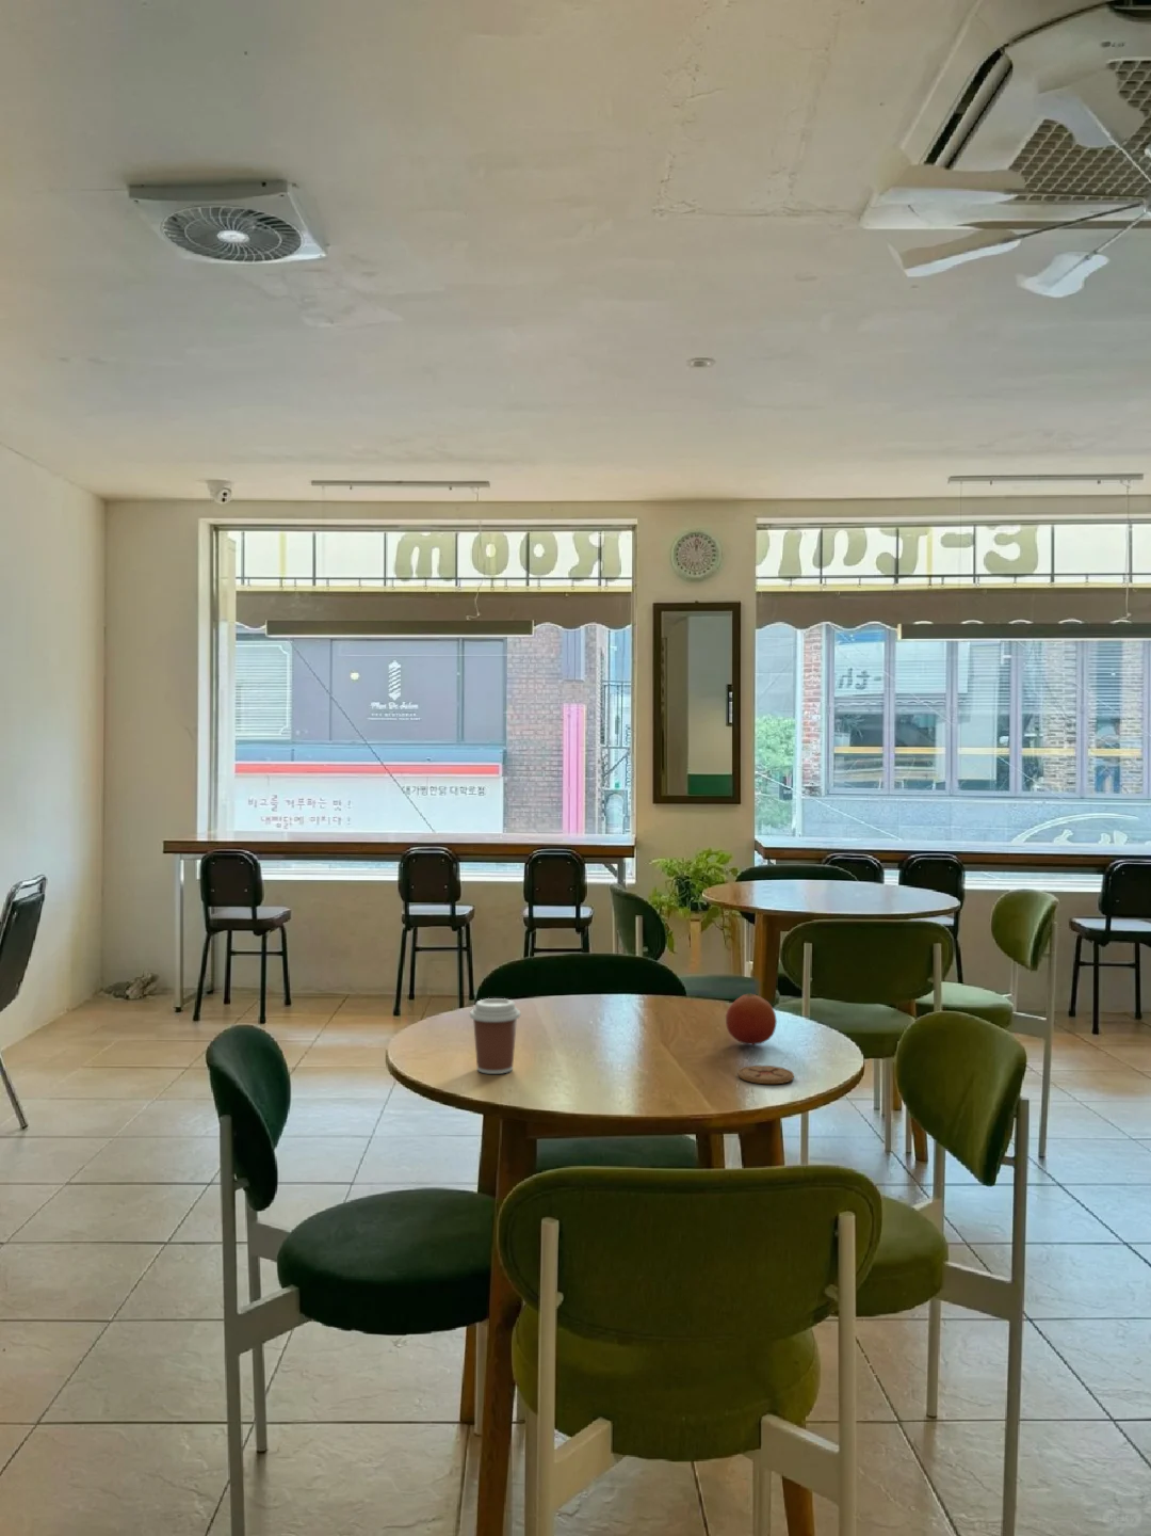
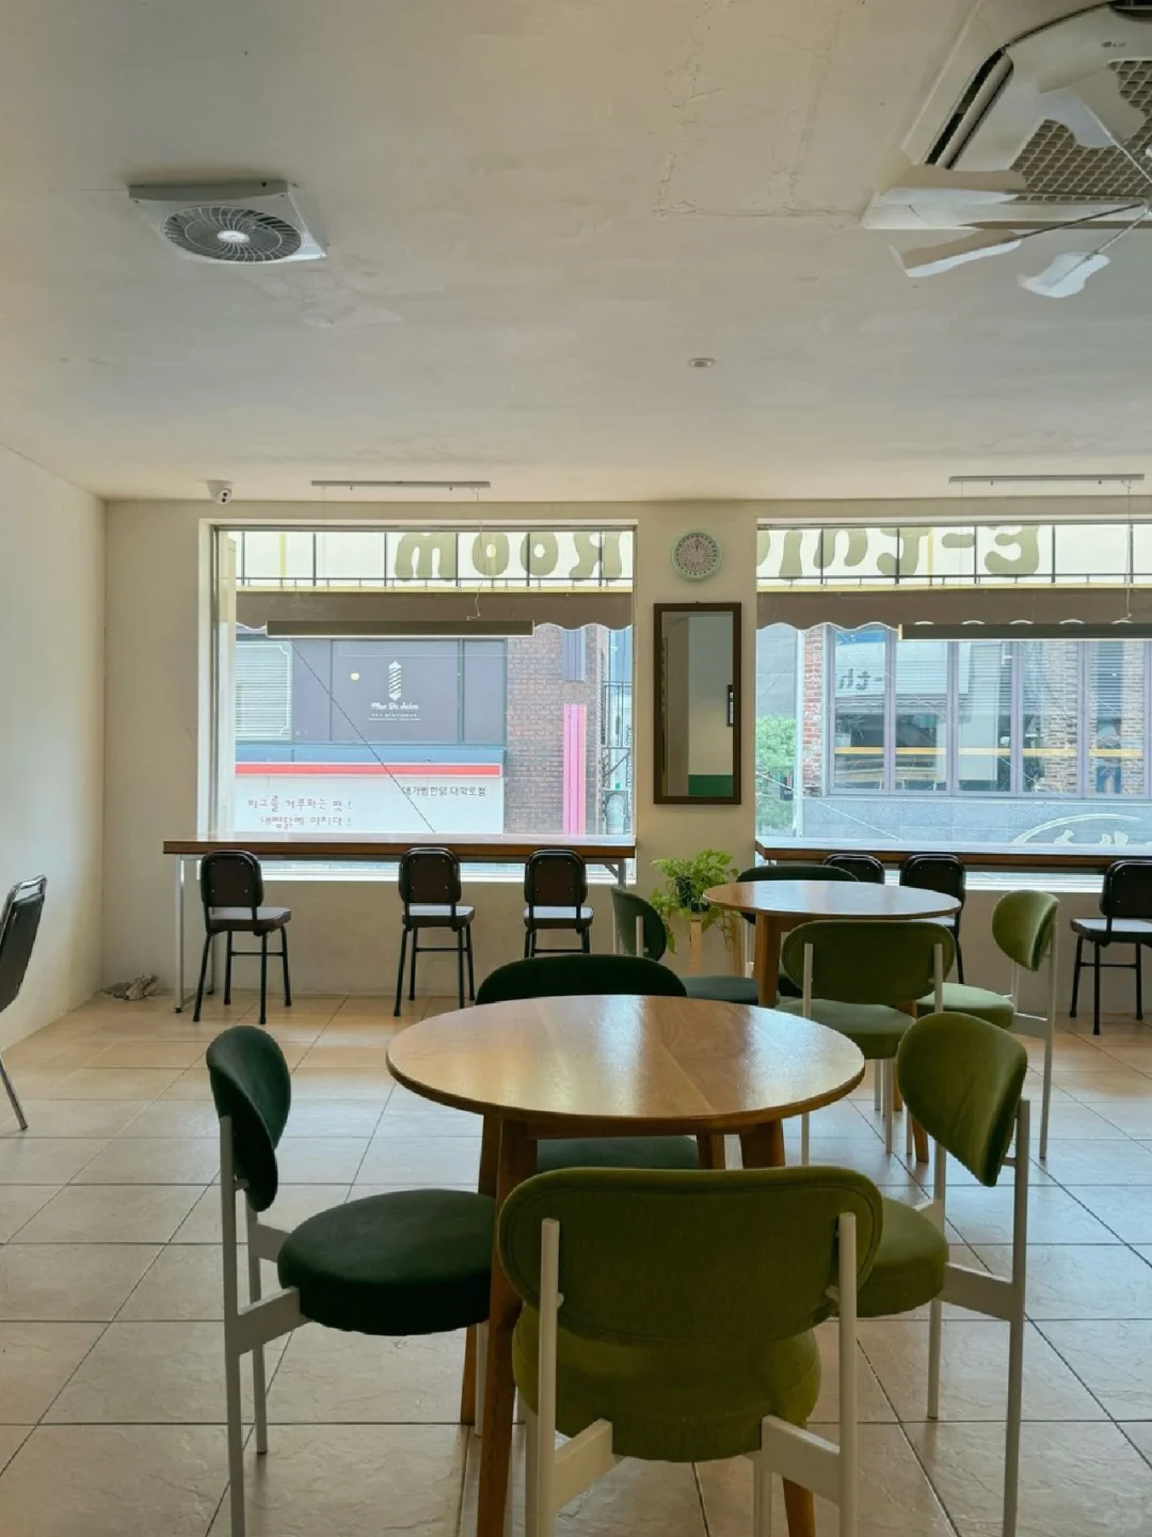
- fruit (751, 1018)
- coaster (765, 1074)
- coffee cup (494, 1035)
